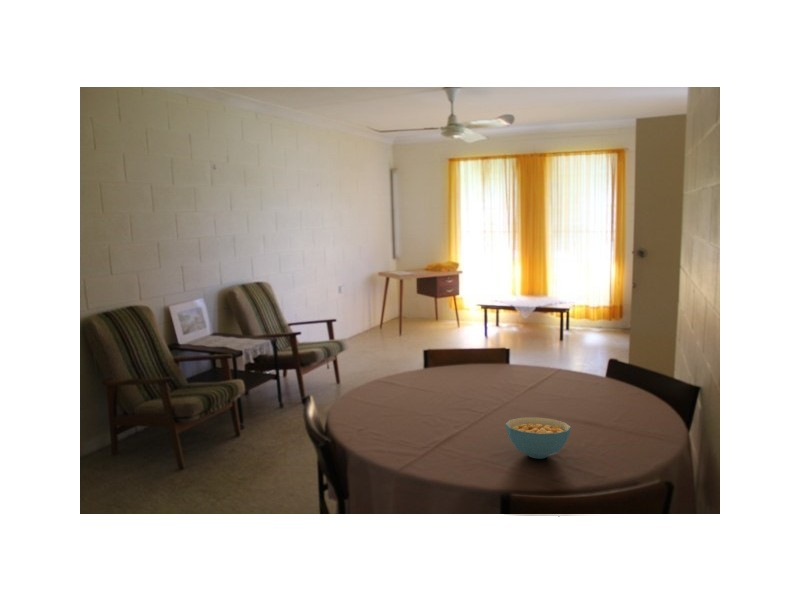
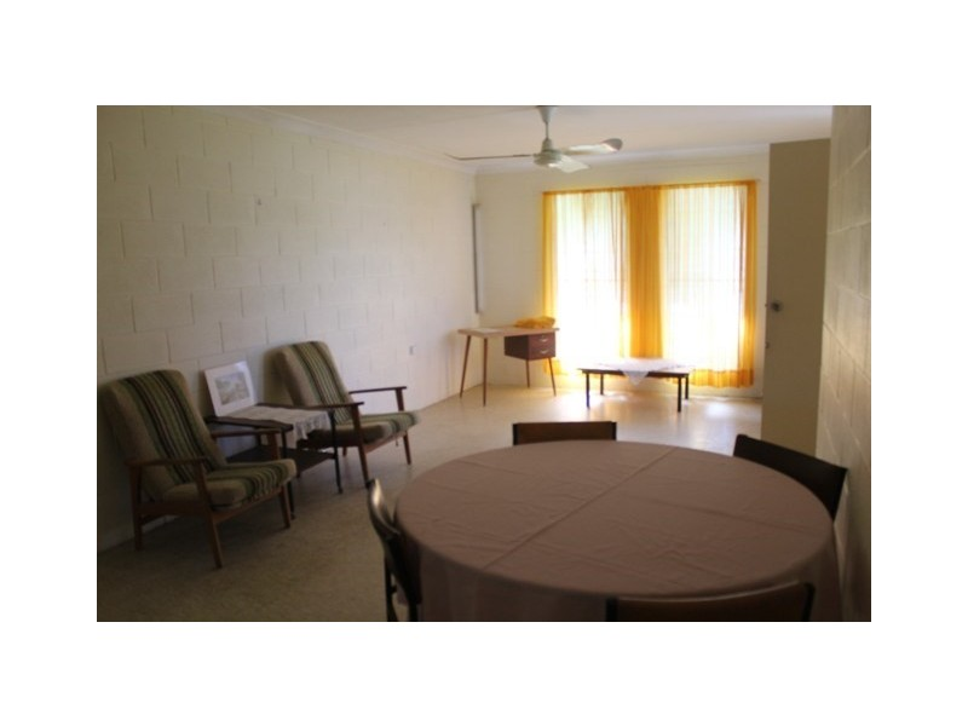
- cereal bowl (537, 440)
